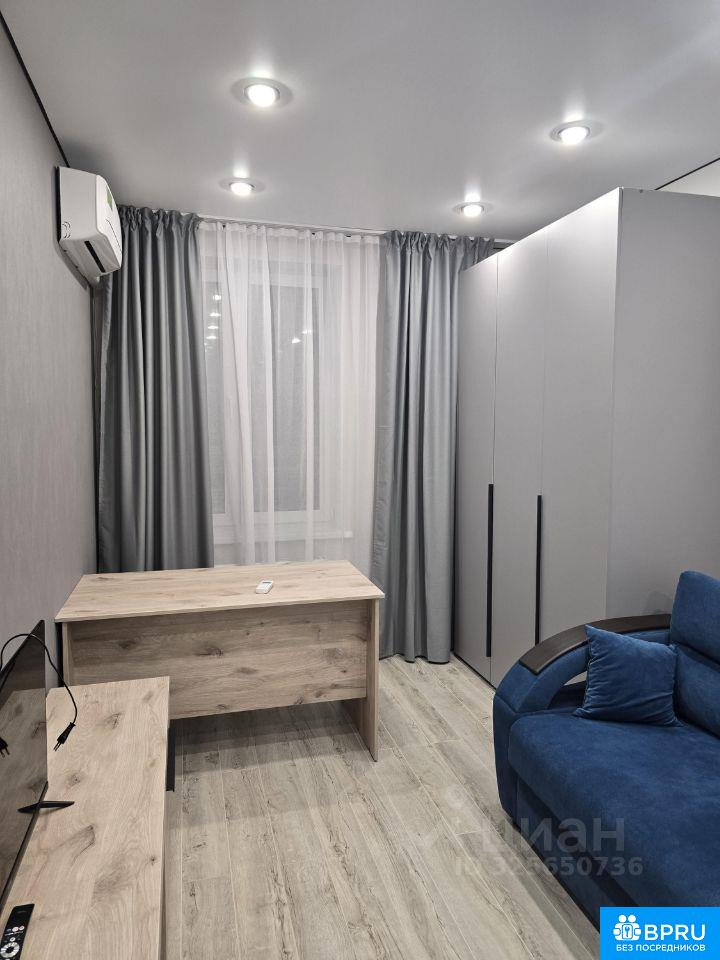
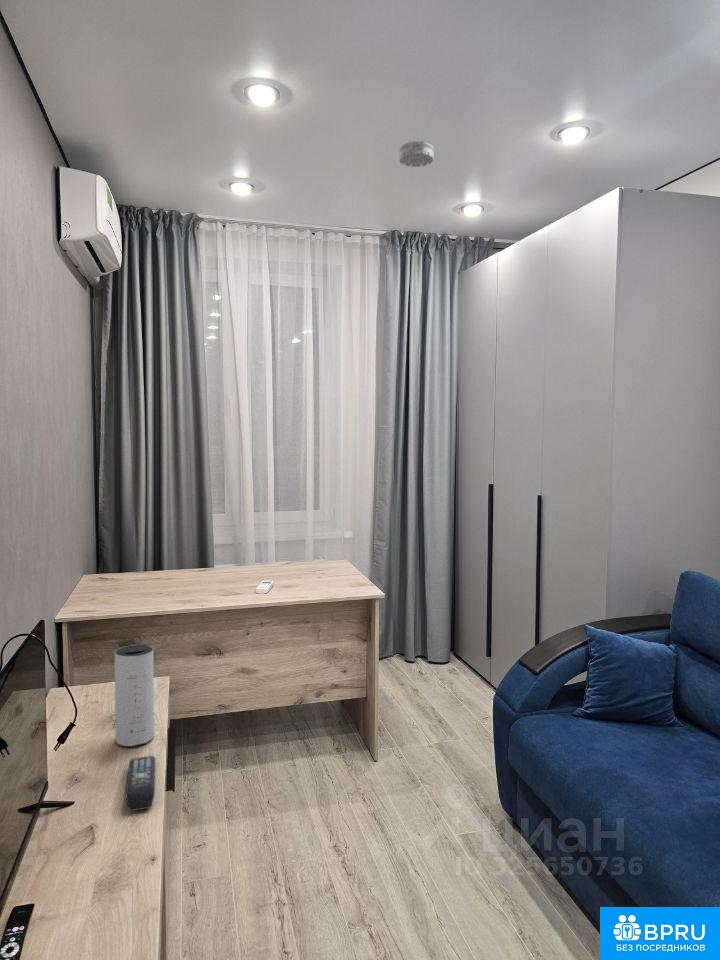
+ speaker (134, 693)
+ remote control (141, 779)
+ smoke detector (416, 153)
